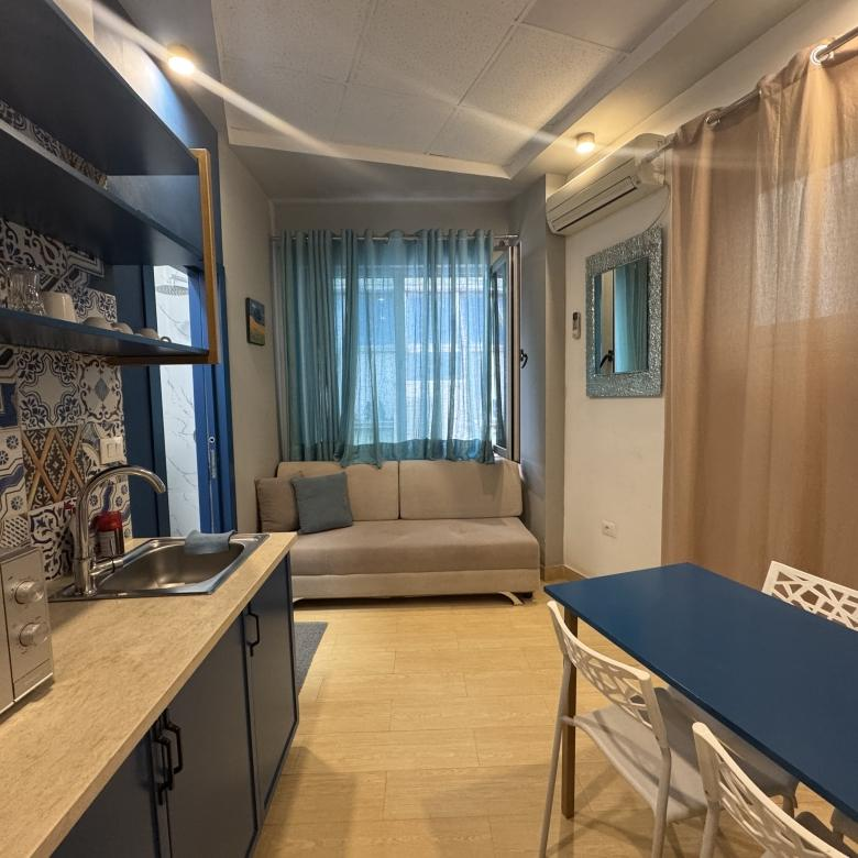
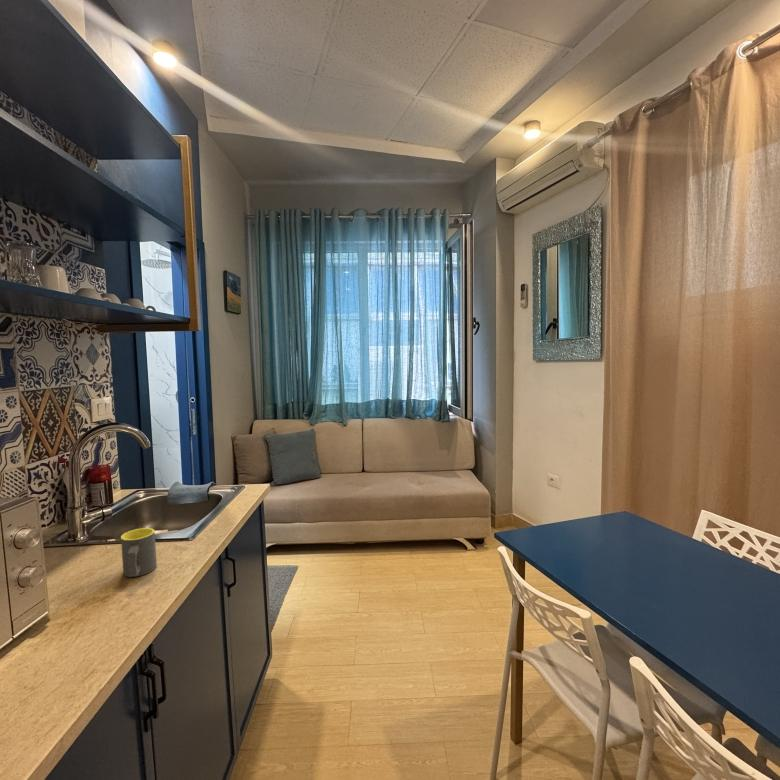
+ mug (137, 555)
